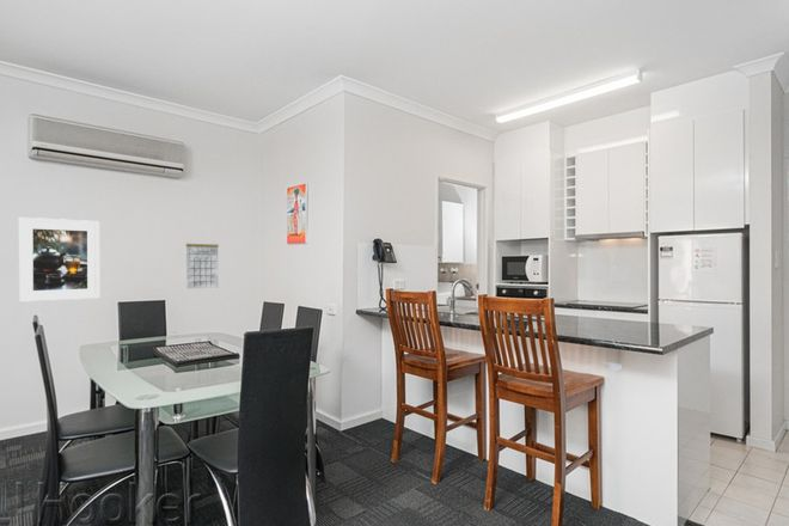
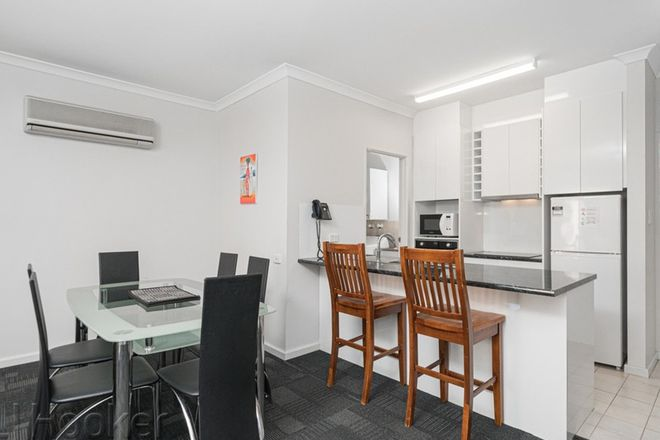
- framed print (61, 259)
- calendar (202, 261)
